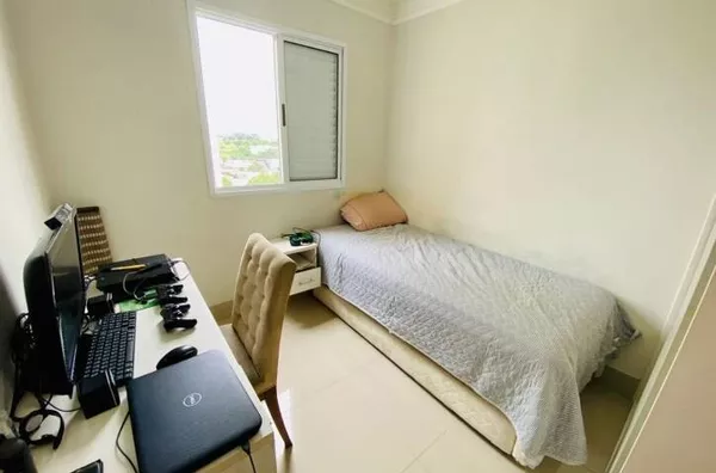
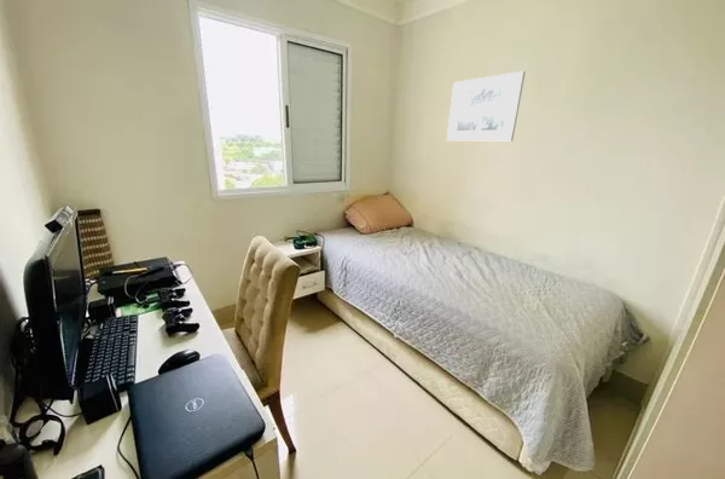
+ wall art (481, 110)
